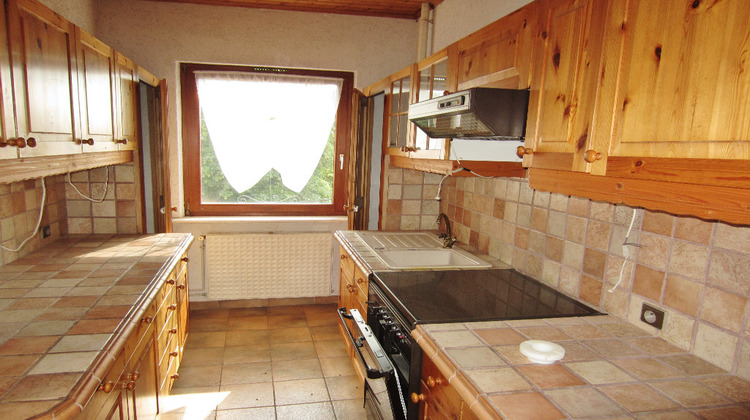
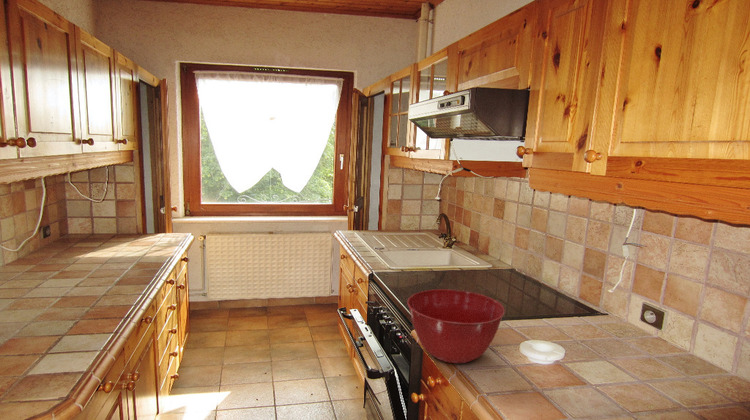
+ mixing bowl (453, 328)
